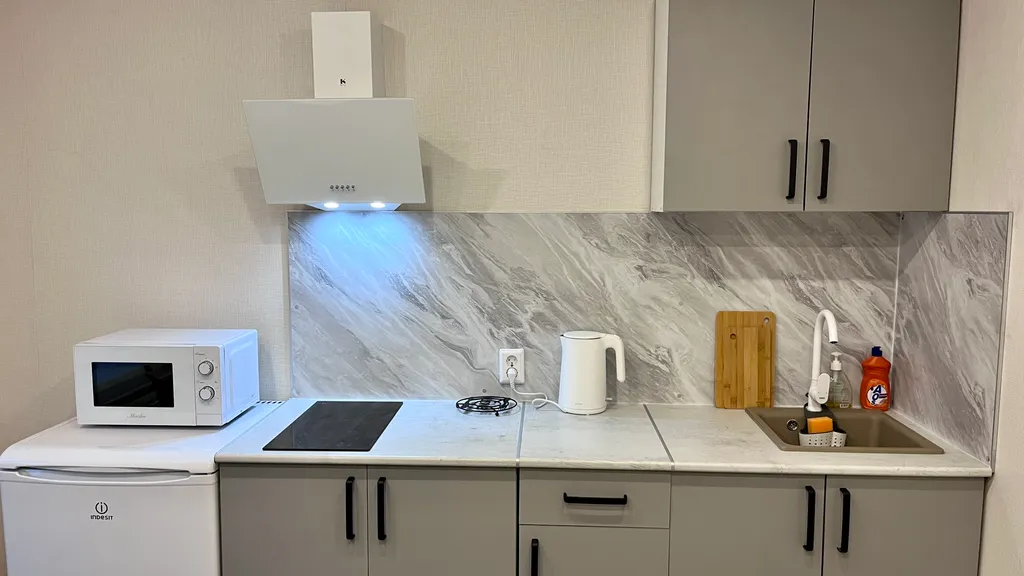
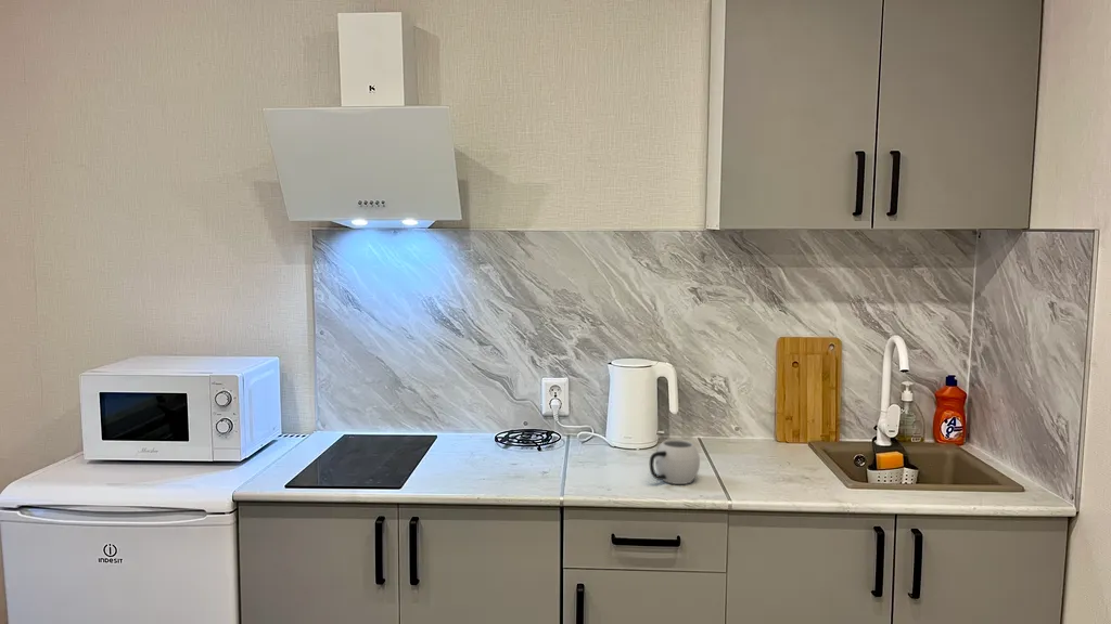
+ mug (671, 463)
